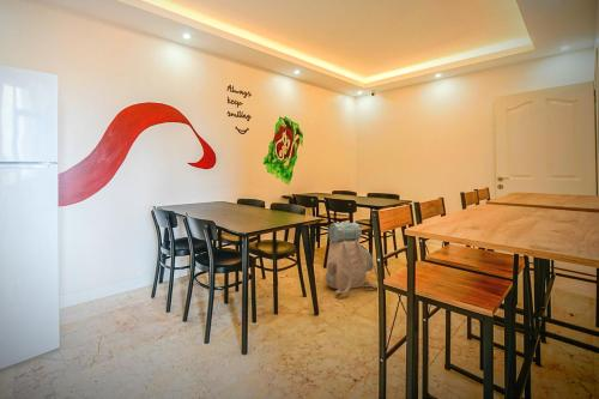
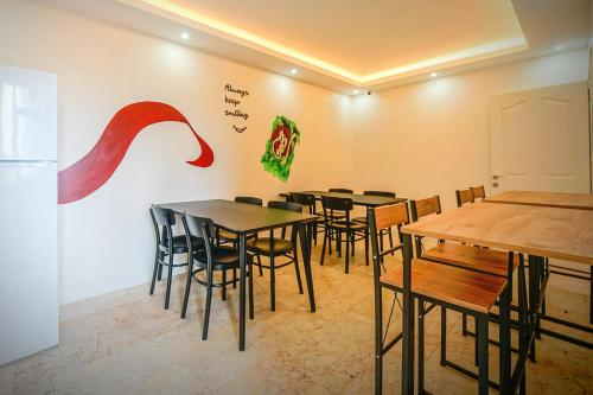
- backpack (349, 254)
